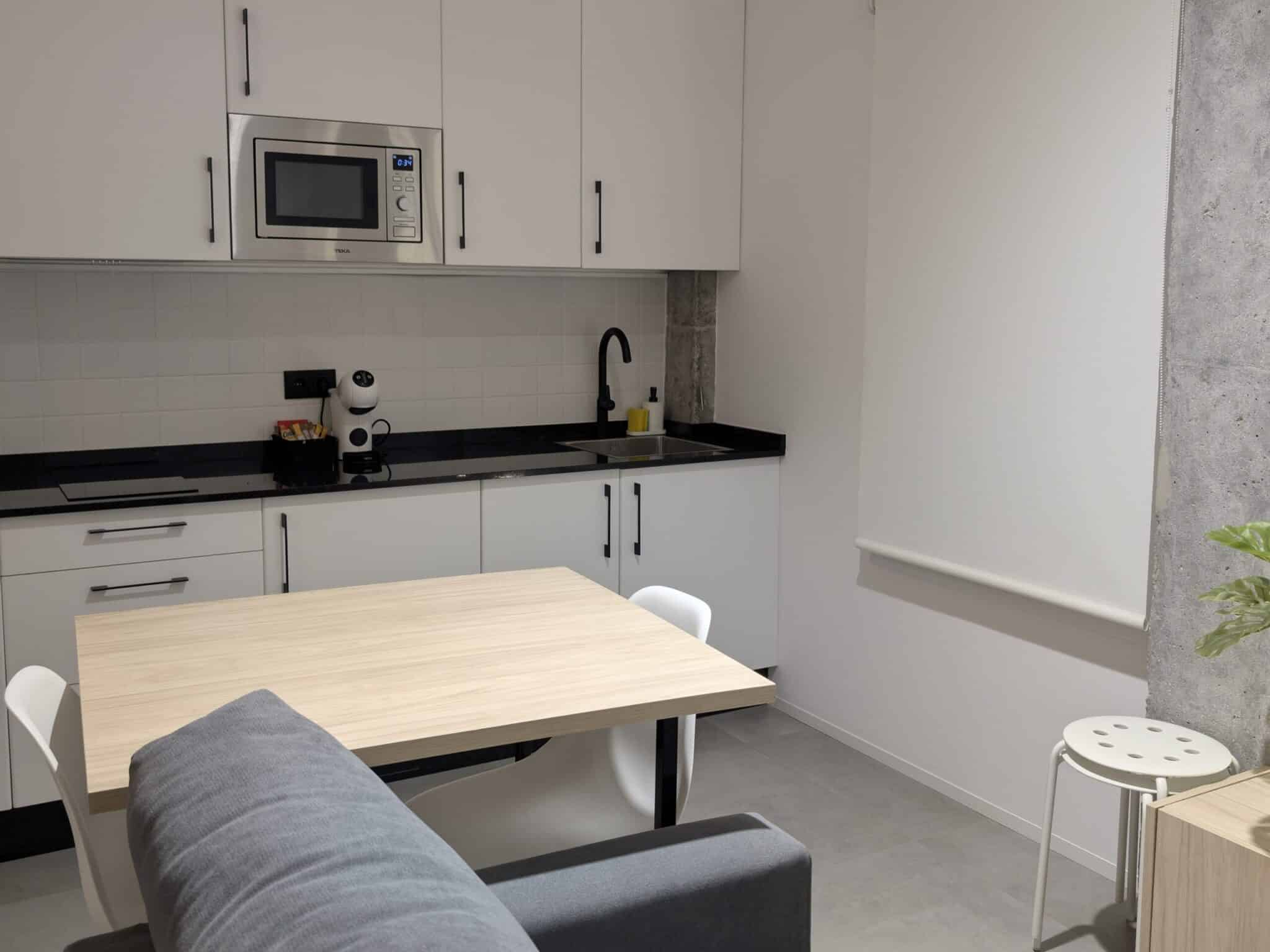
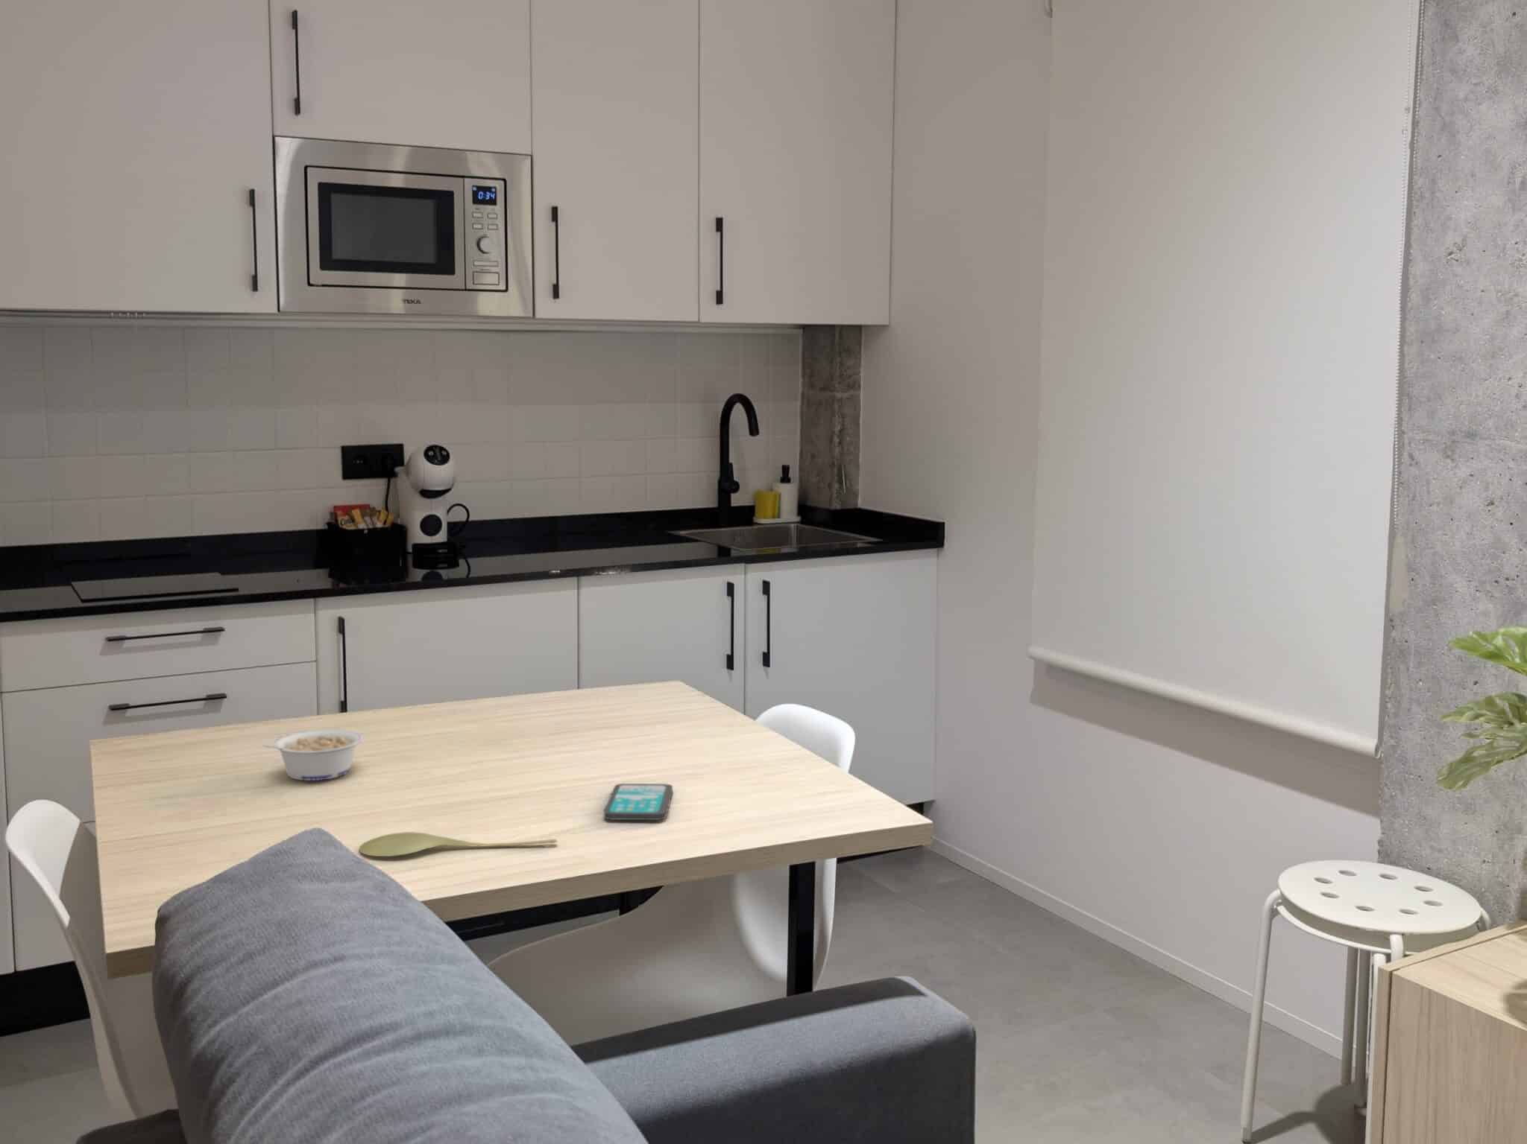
+ spoon (458, 841)
+ smartphone (638, 800)
+ legume (317, 753)
